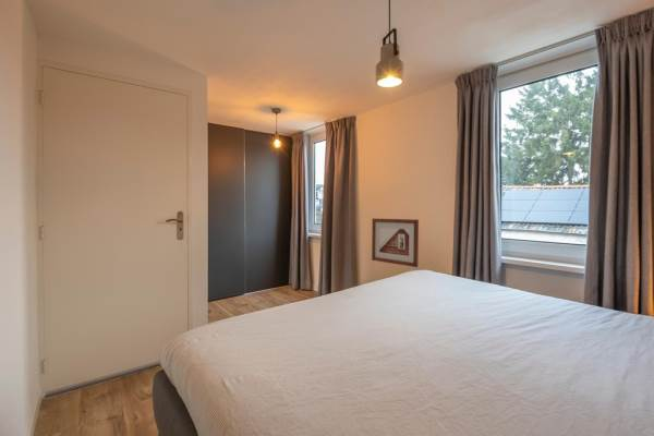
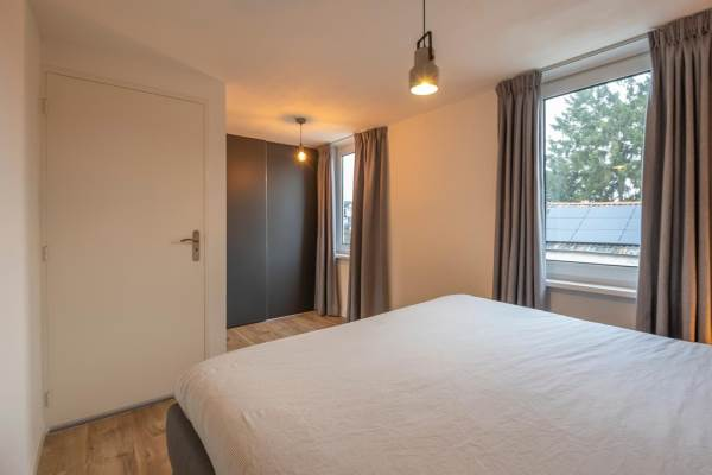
- picture frame (393, 241)
